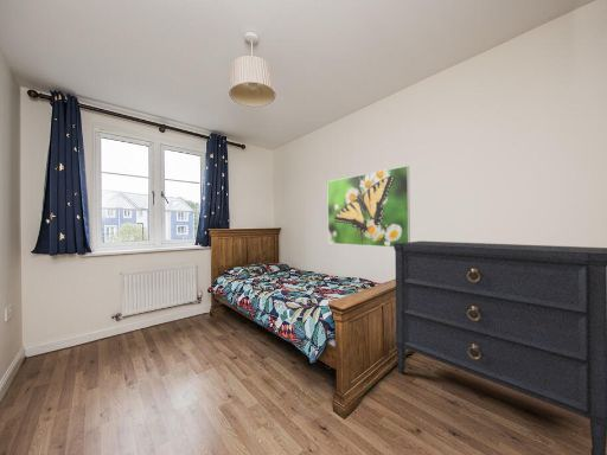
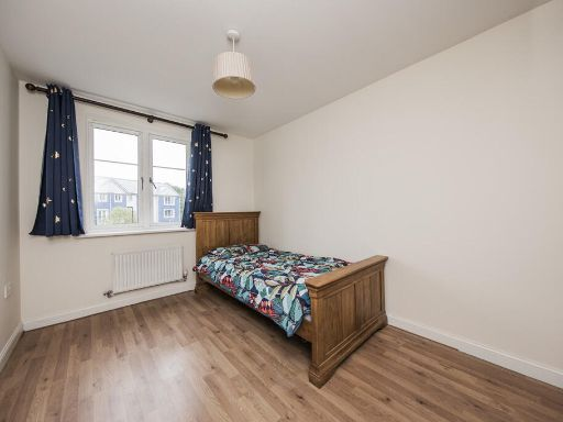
- dresser (484, 319)
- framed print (363, 210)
